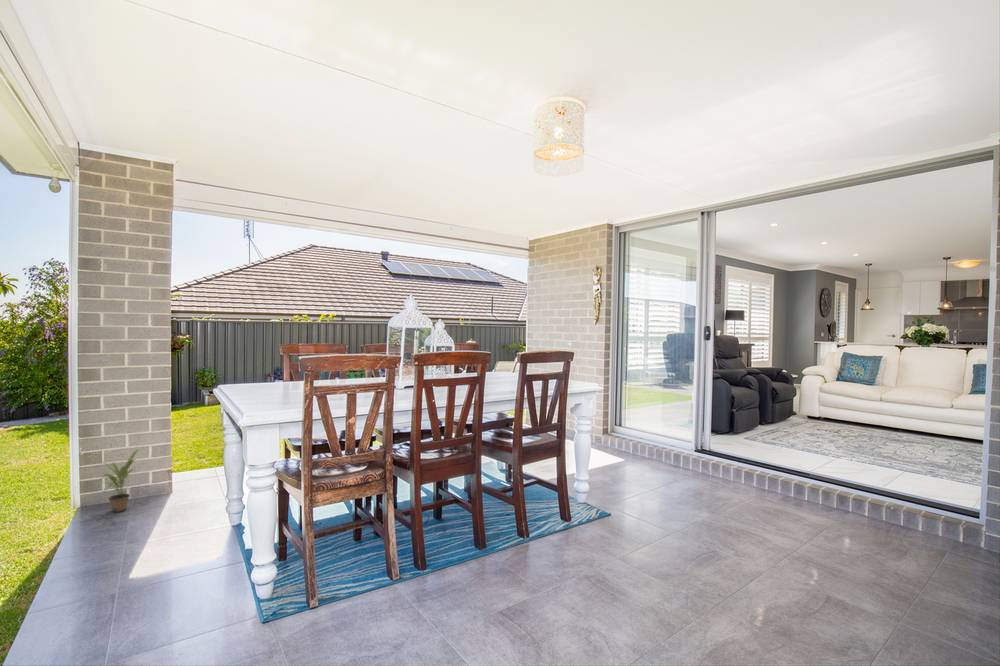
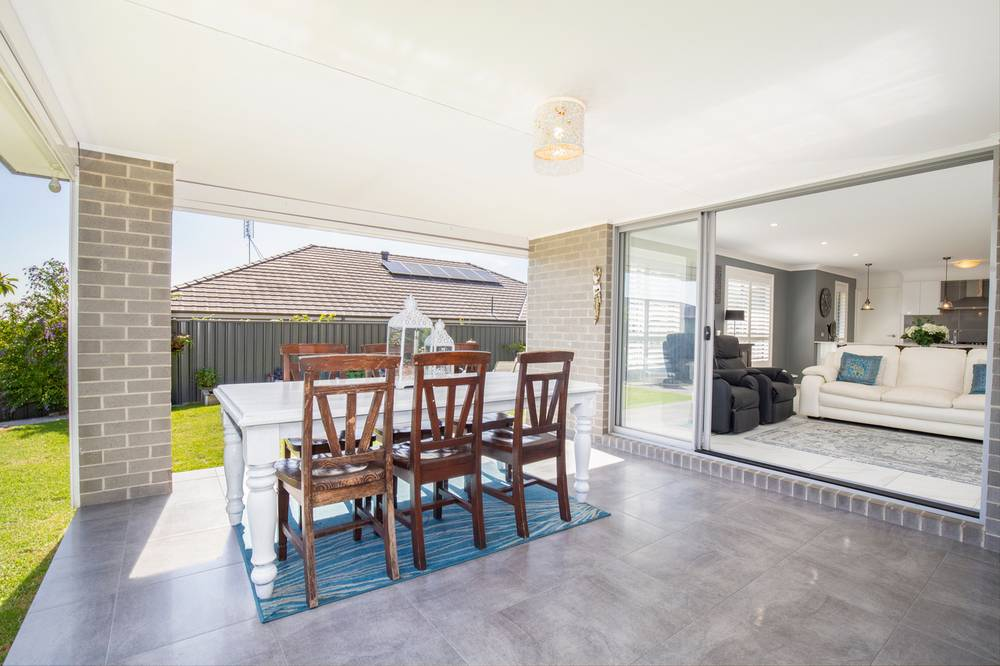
- potted plant (122, 482)
